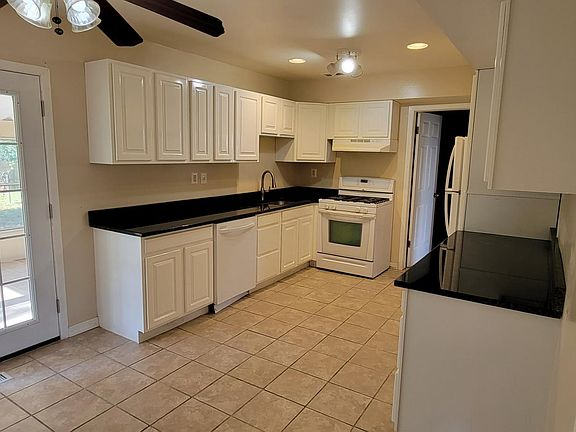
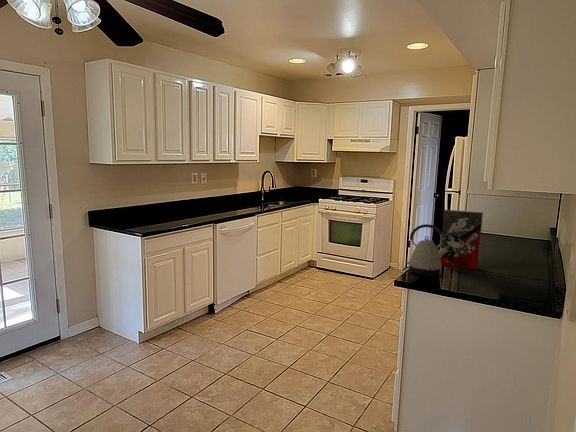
+ cereal box (460, 239)
+ kettle (427, 248)
